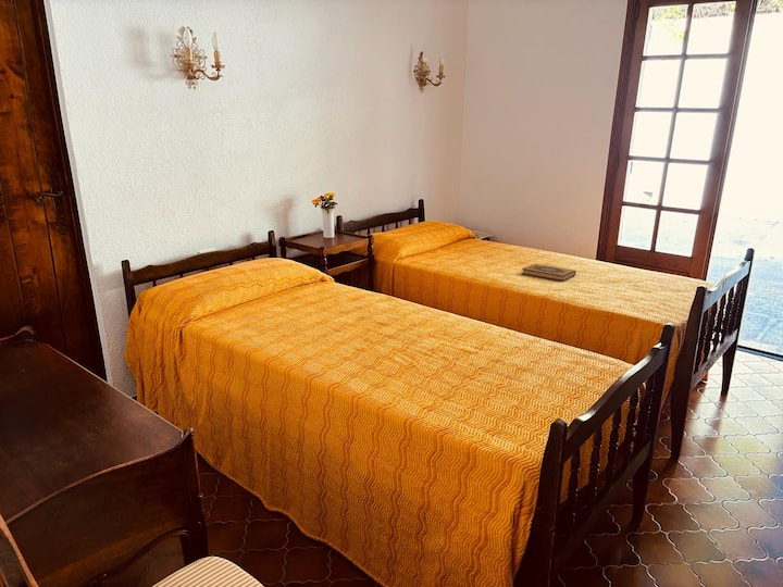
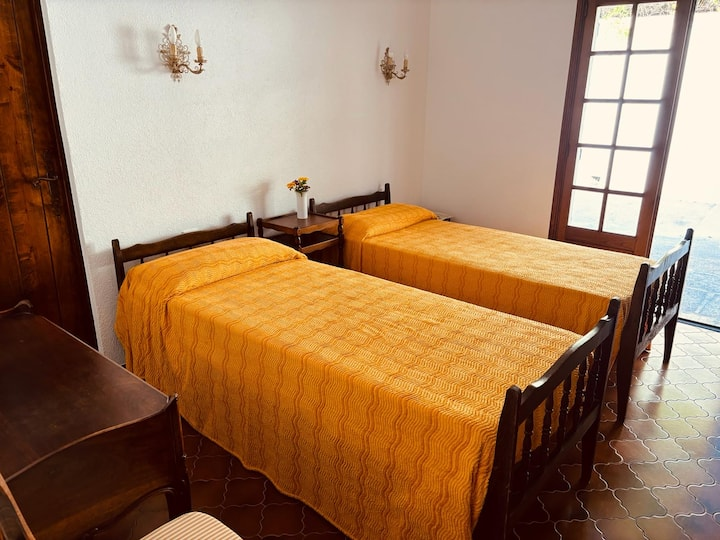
- hardback book (548, 272)
